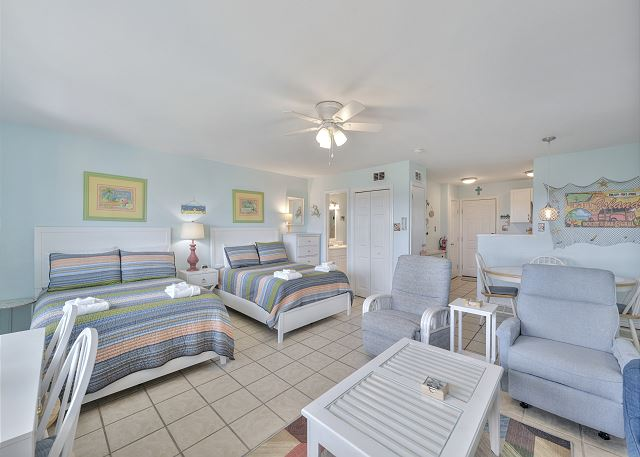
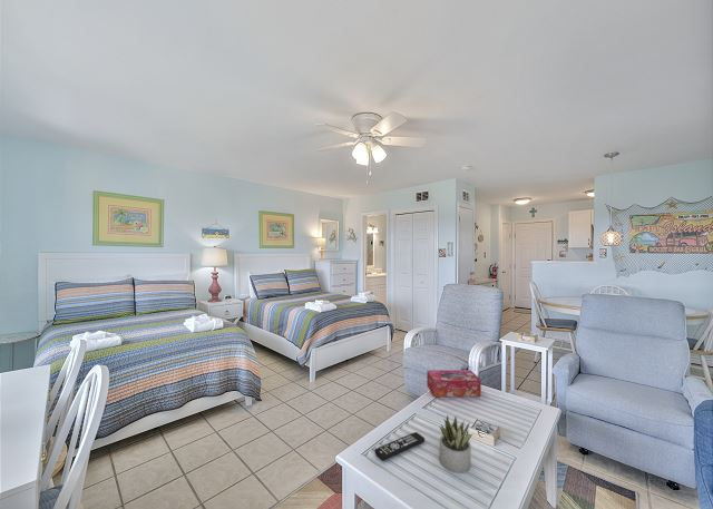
+ remote control (400, 446)
+ tissue box (452, 382)
+ succulent plant (455, 439)
